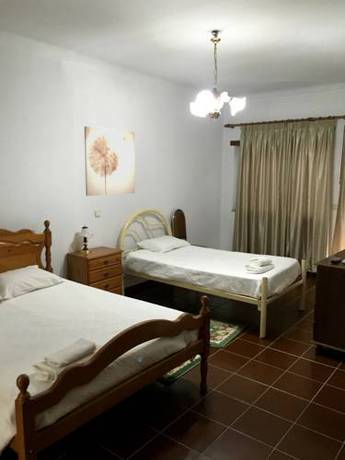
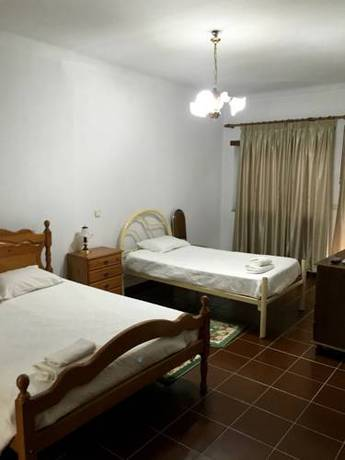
- wall art (111, 162)
